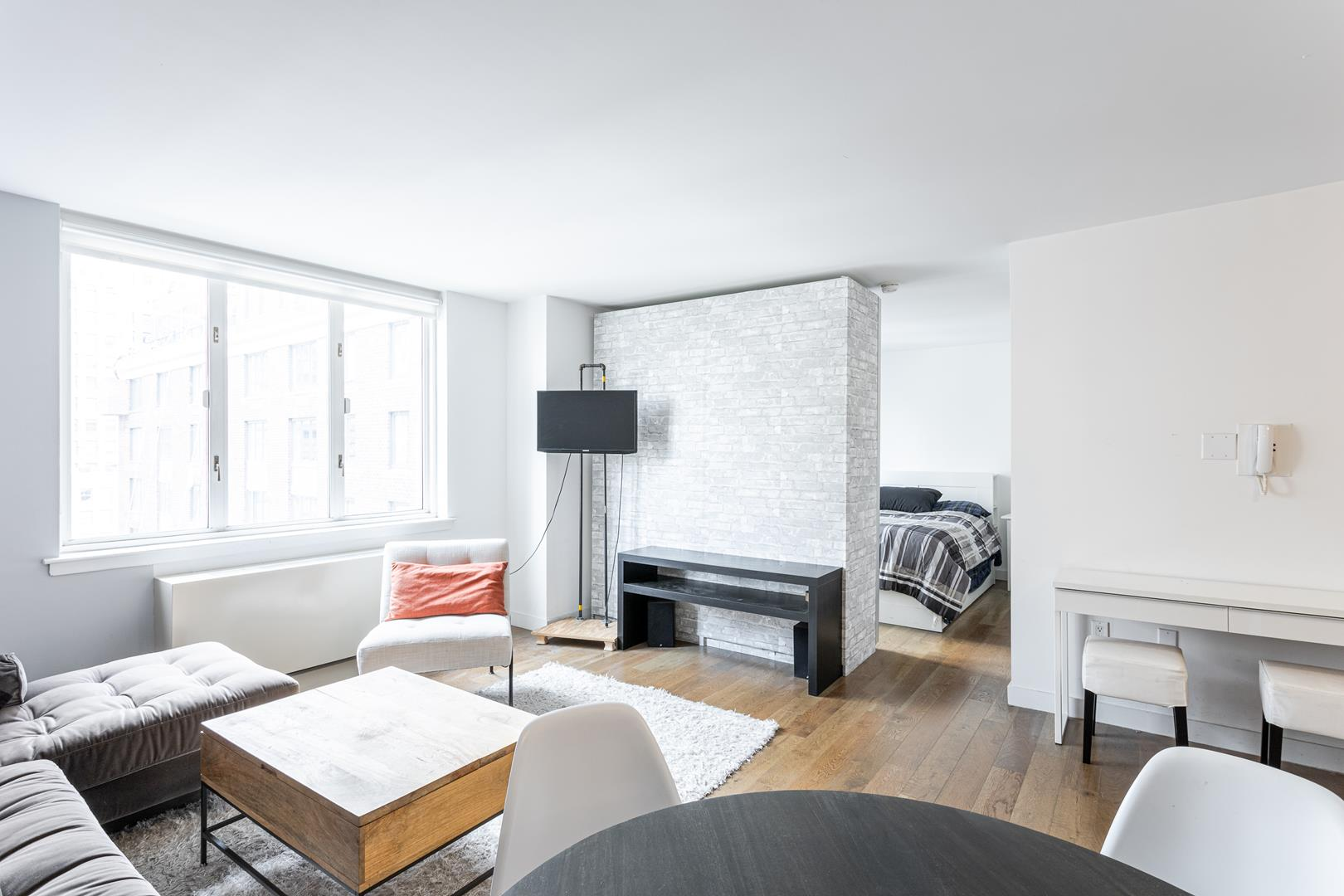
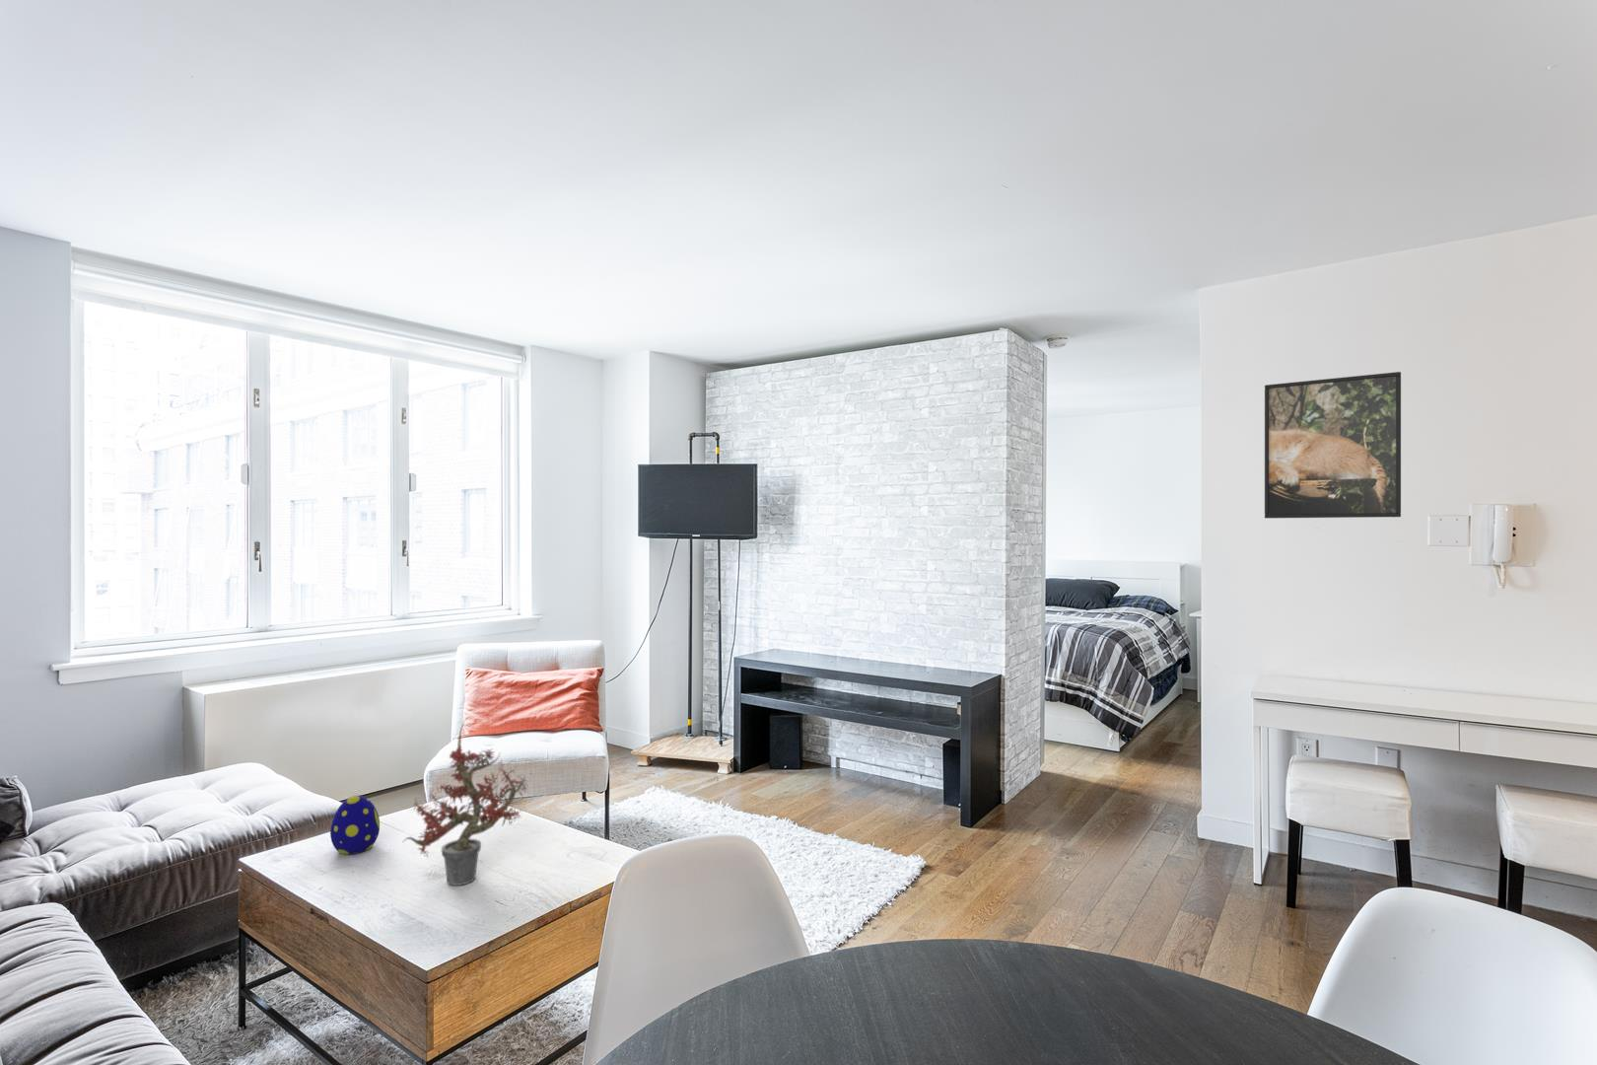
+ decorative egg (355, 821)
+ potted plant (465, 796)
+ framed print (1330, 448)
